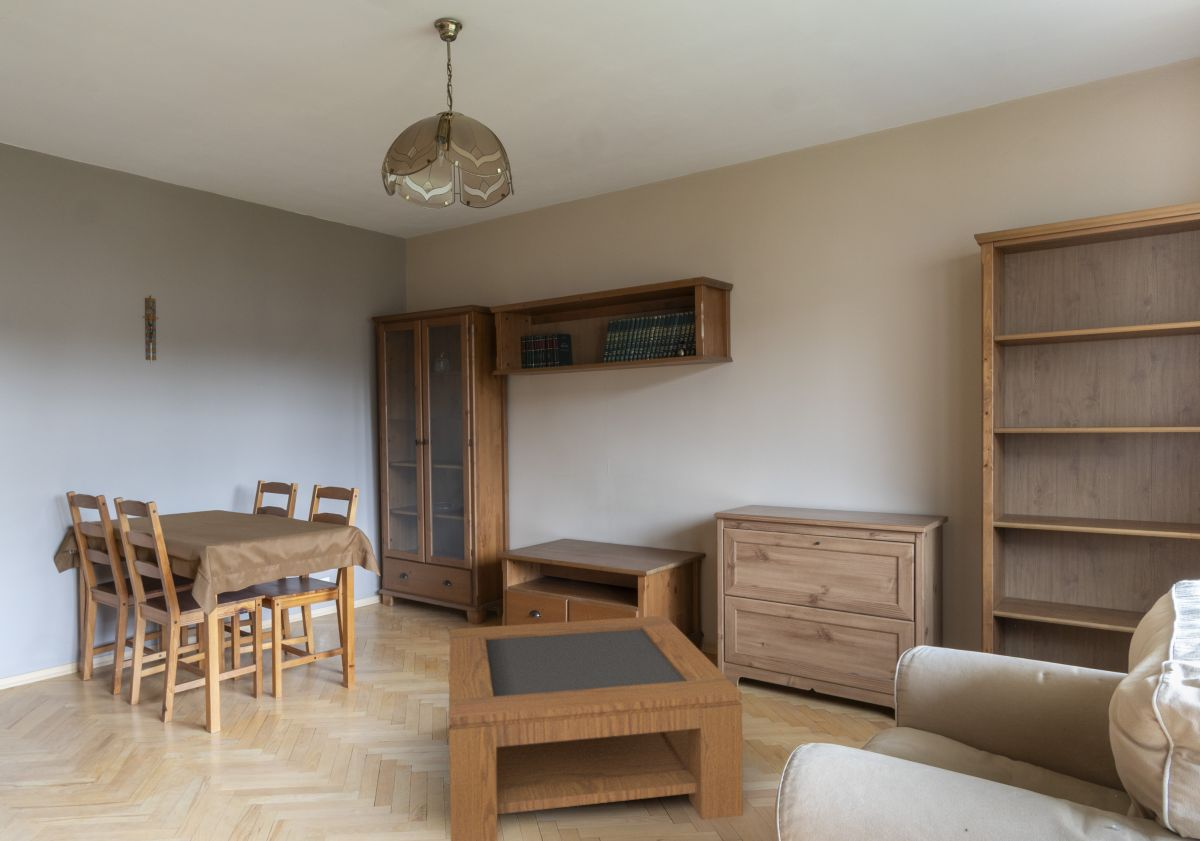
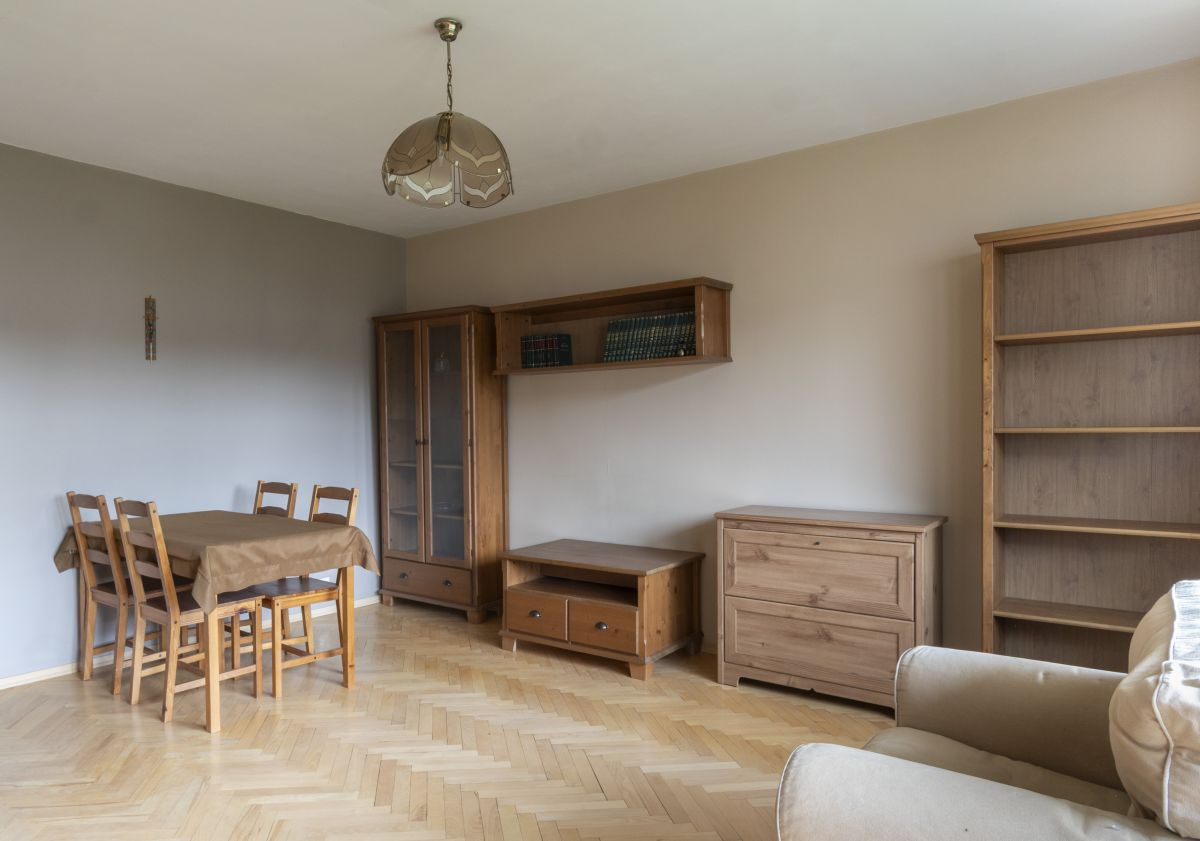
- coffee table (577, 711)
